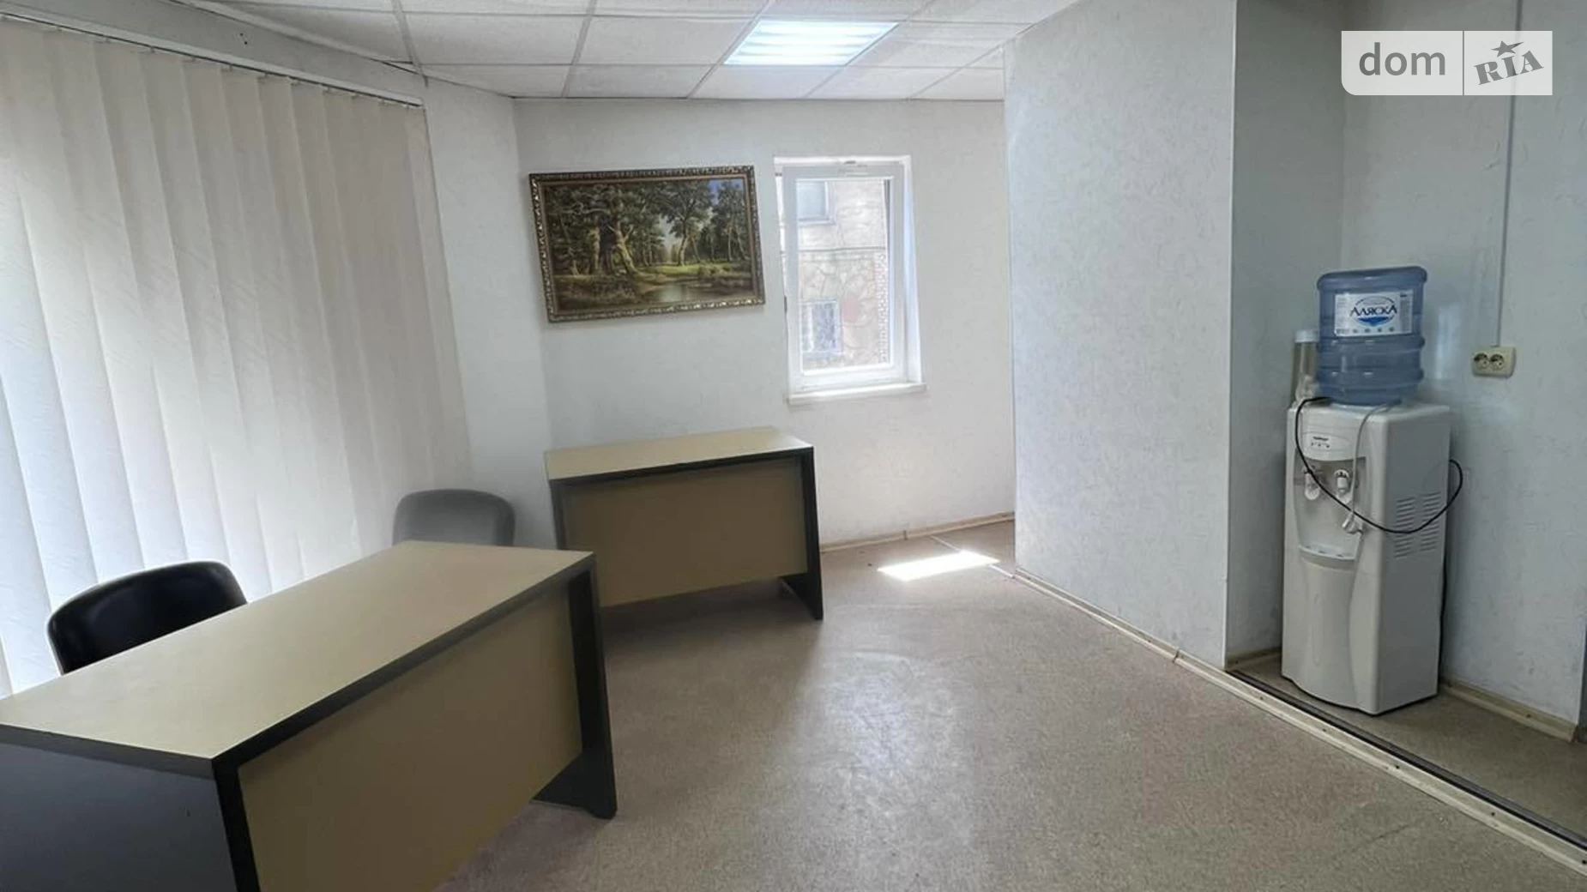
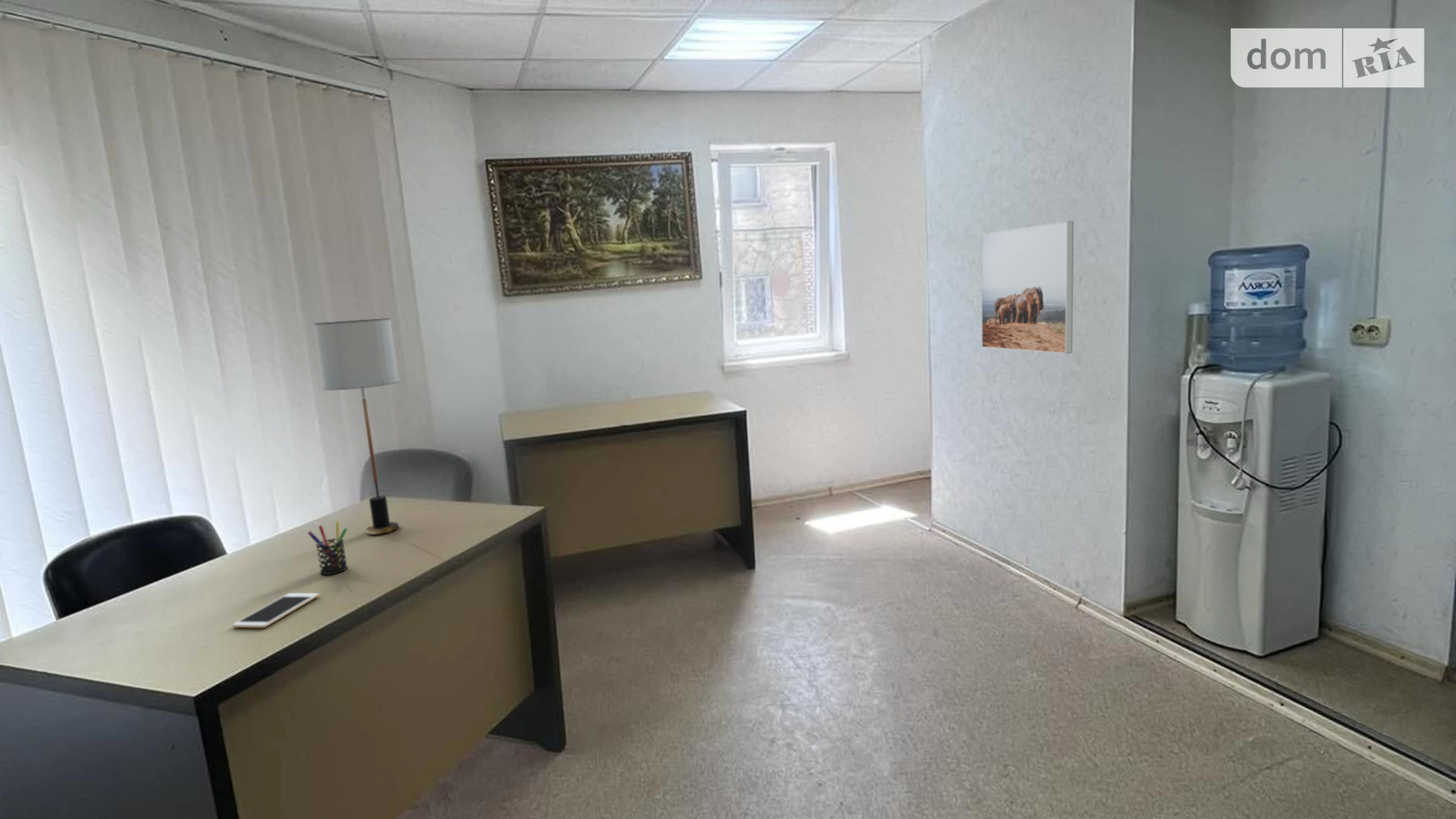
+ table lamp (368, 428)
+ cell phone (277, 610)
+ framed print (1023, 290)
+ pen holder (332, 546)
